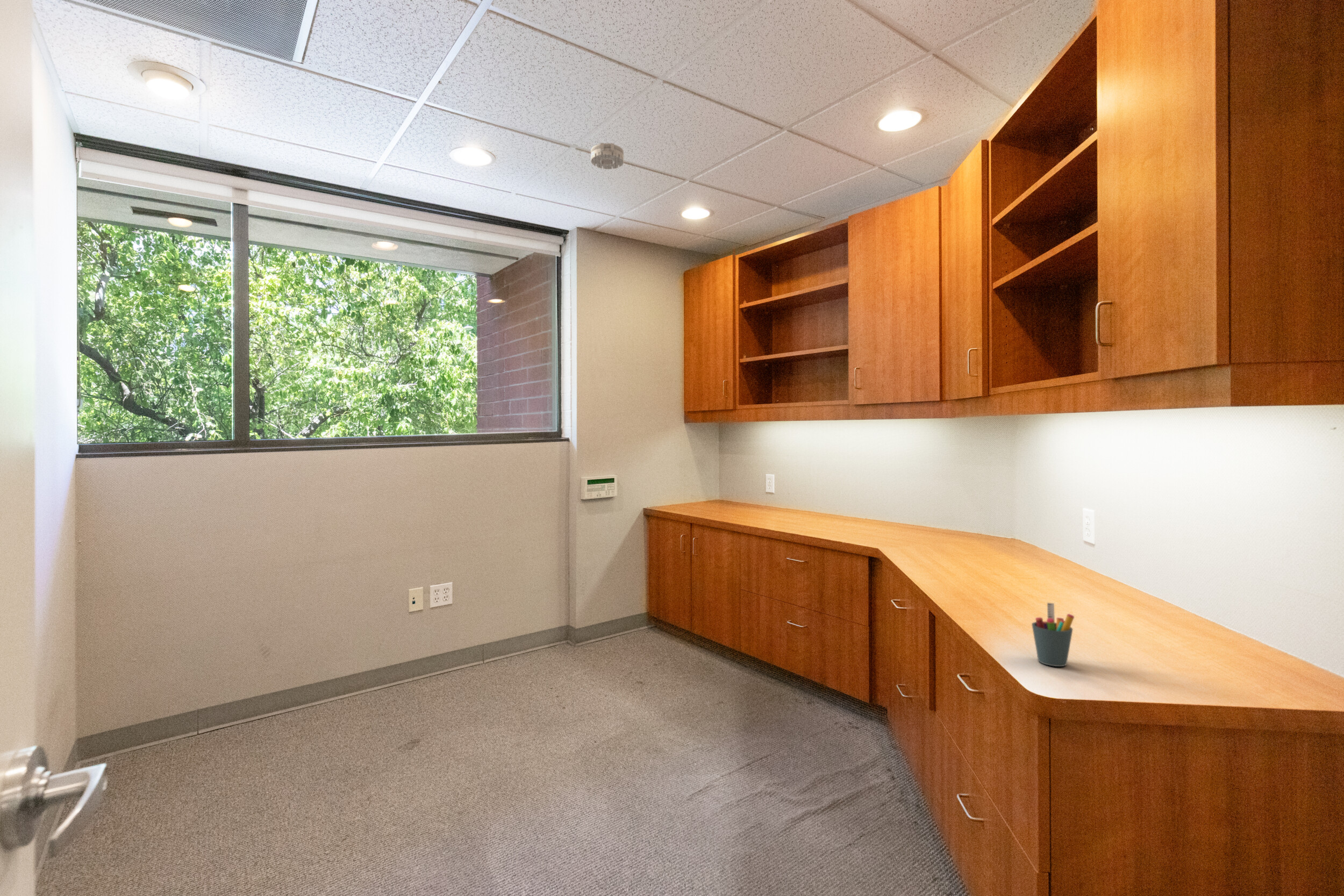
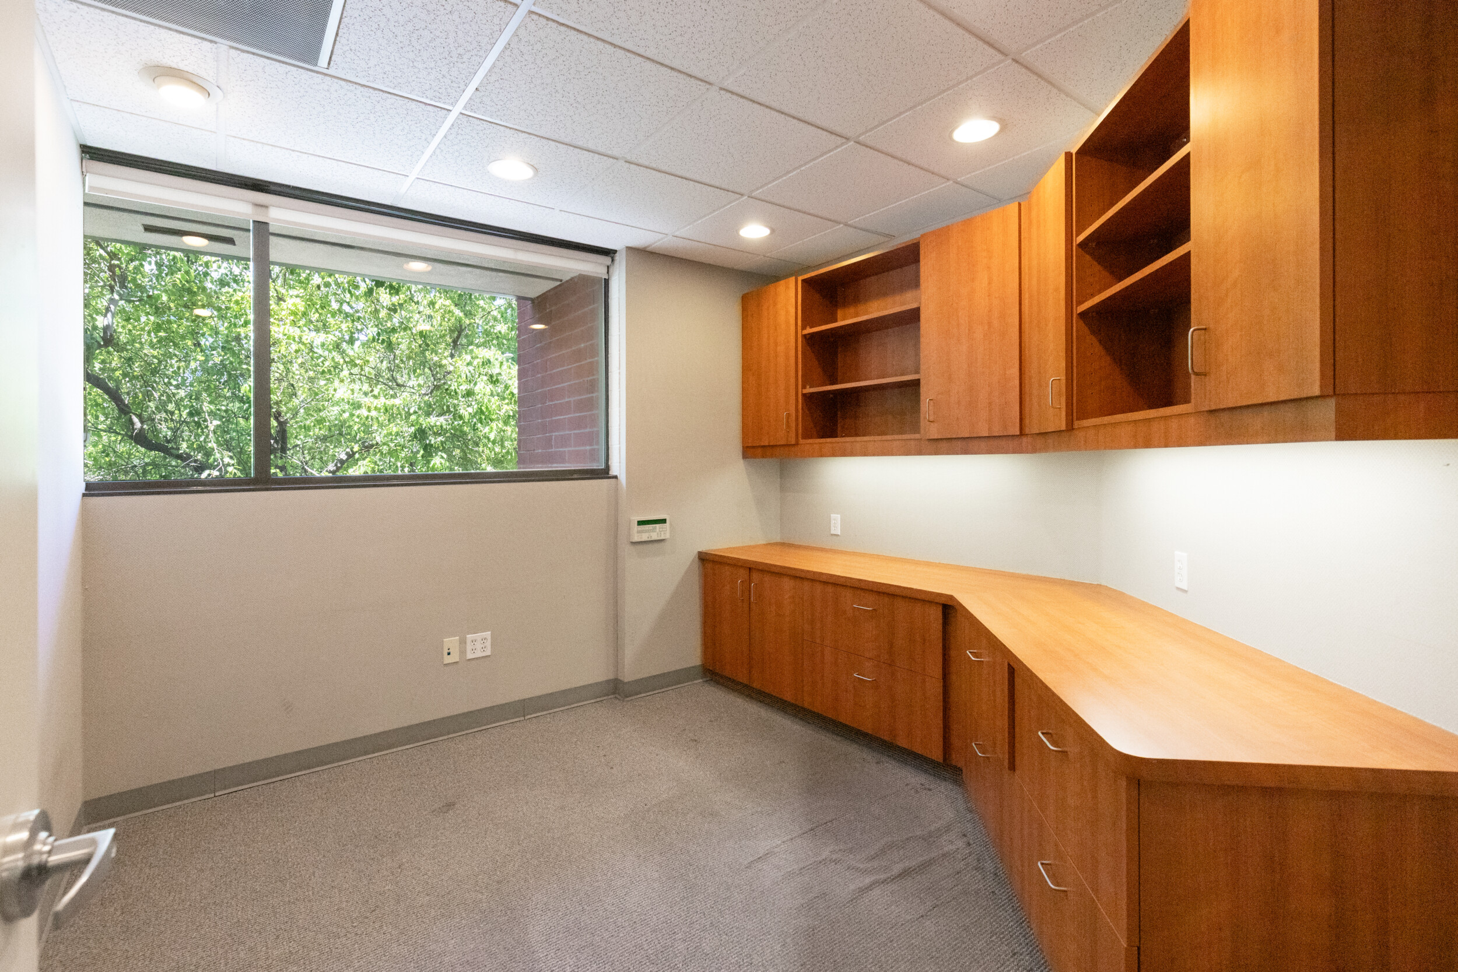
- smoke detector (607, 155)
- pen holder (1053, 634)
